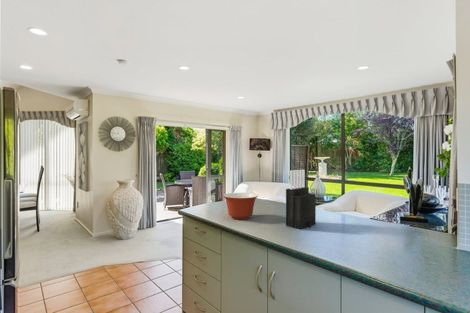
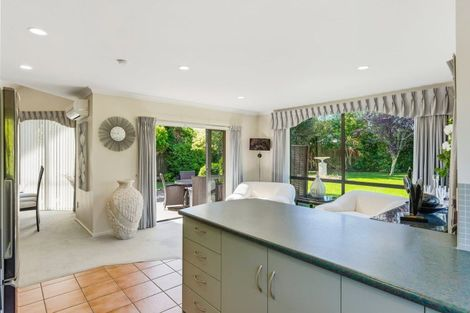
- knife block (302, 197)
- mixing bowl (240, 206)
